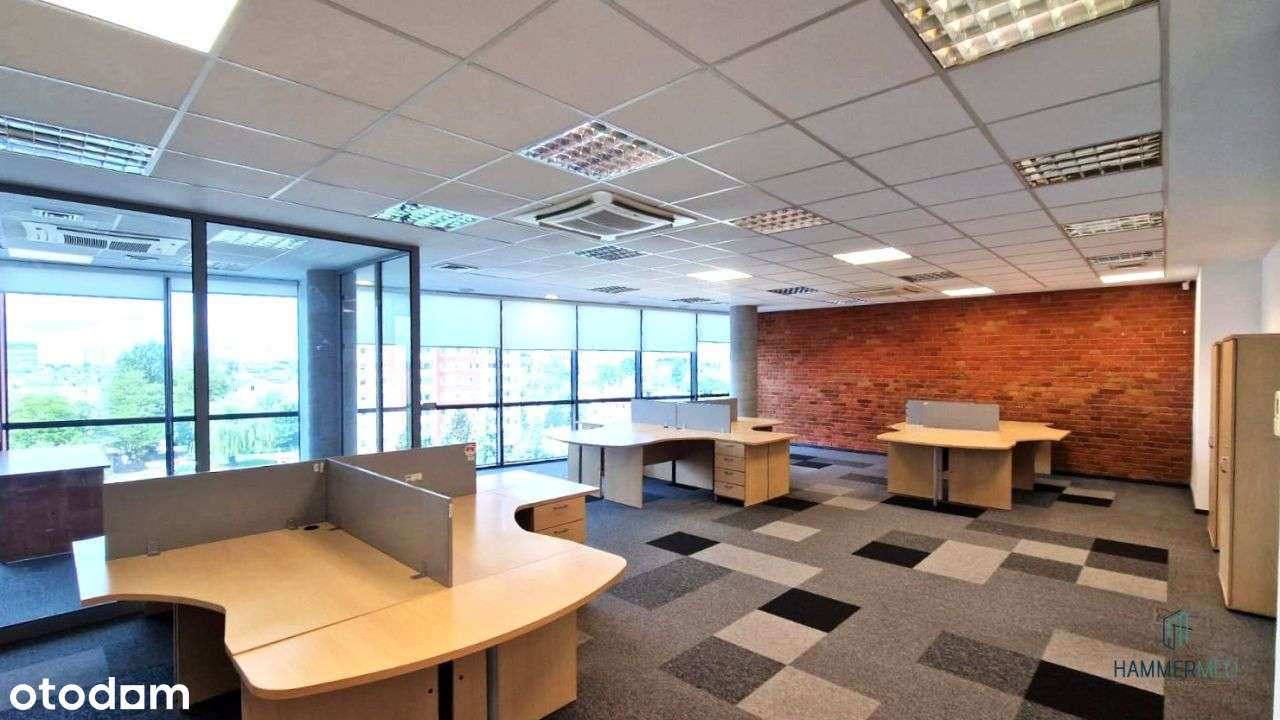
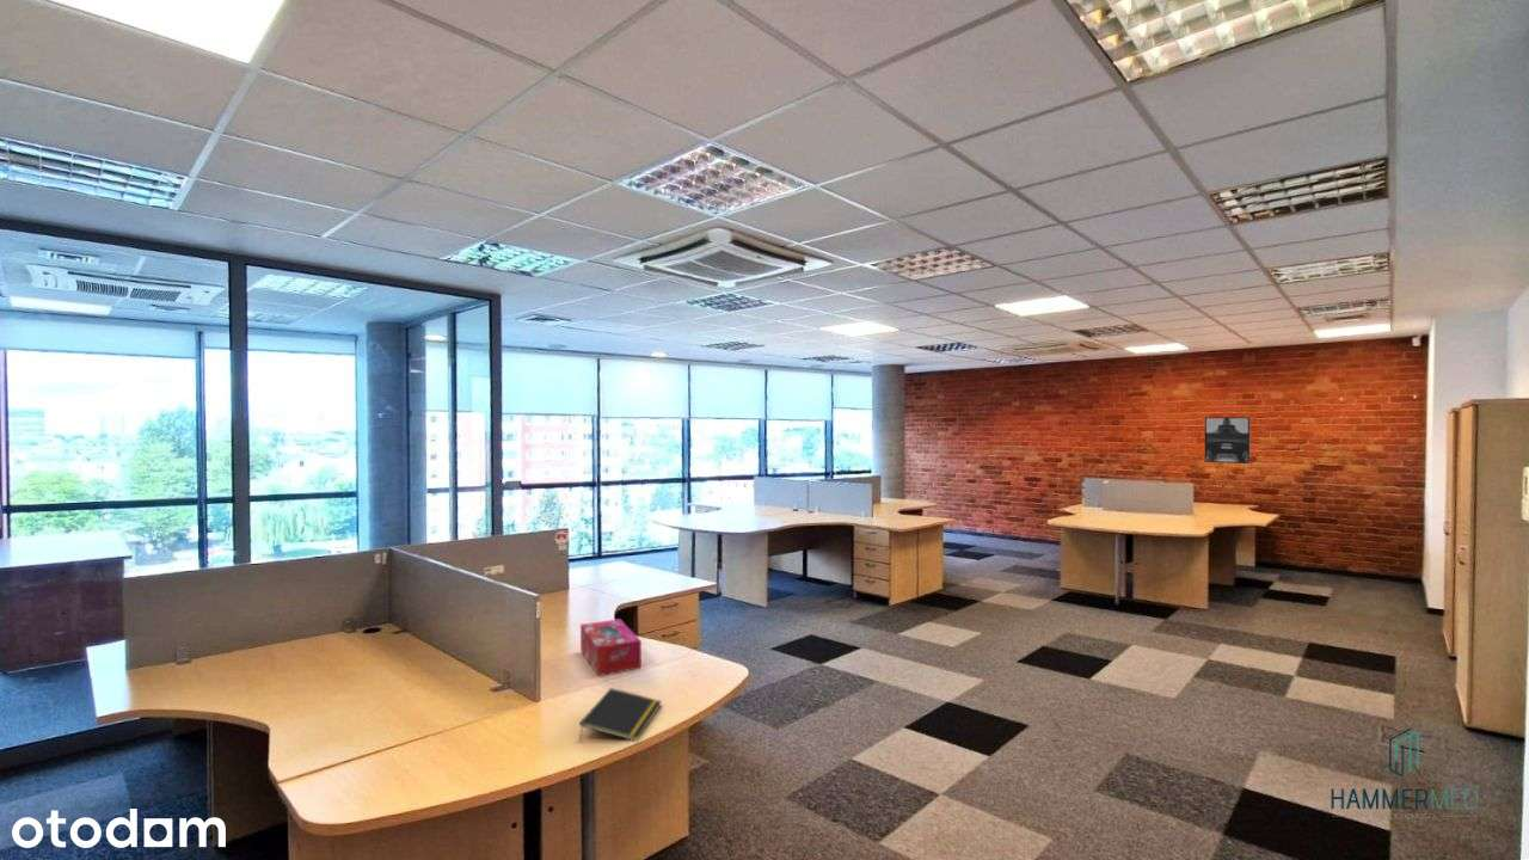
+ tissue box (609, 645)
+ notepad (622, 712)
+ wall art (1227, 440)
